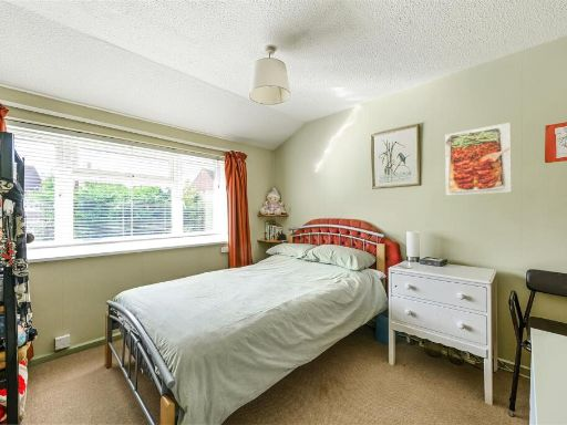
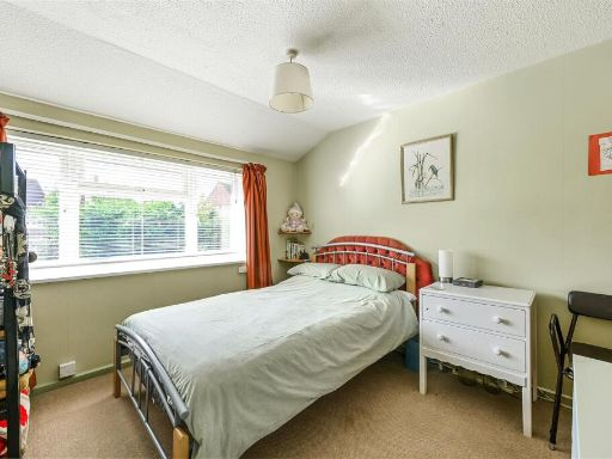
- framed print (475, 160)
